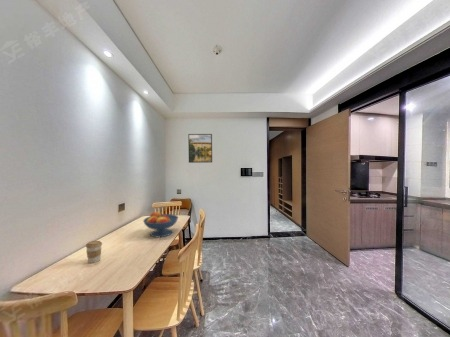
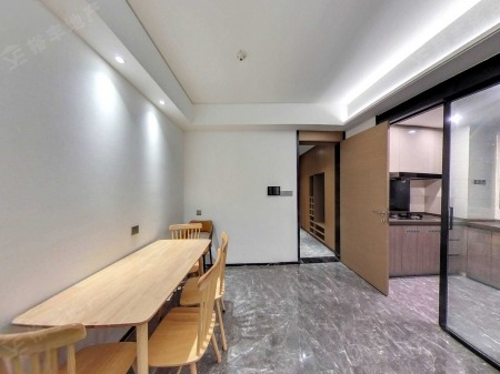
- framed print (200, 148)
- fruit bowl (161, 223)
- coffee cup (94, 251)
